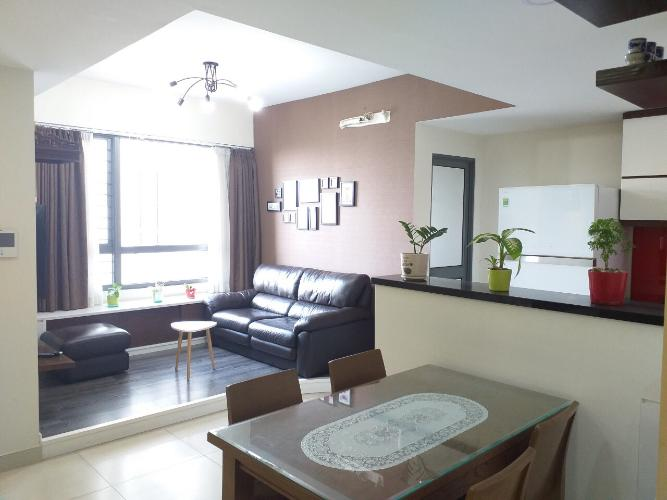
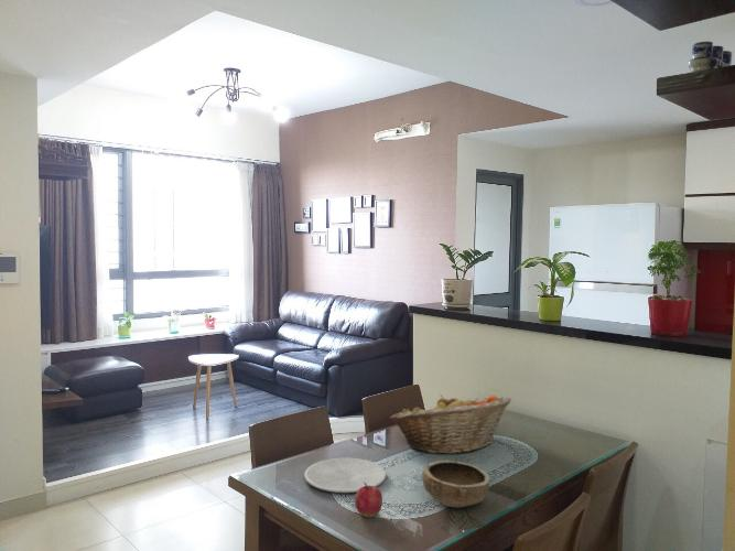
+ apple (368, 497)
+ fruit basket (451, 418)
+ bowl (456, 486)
+ plate (345, 475)
